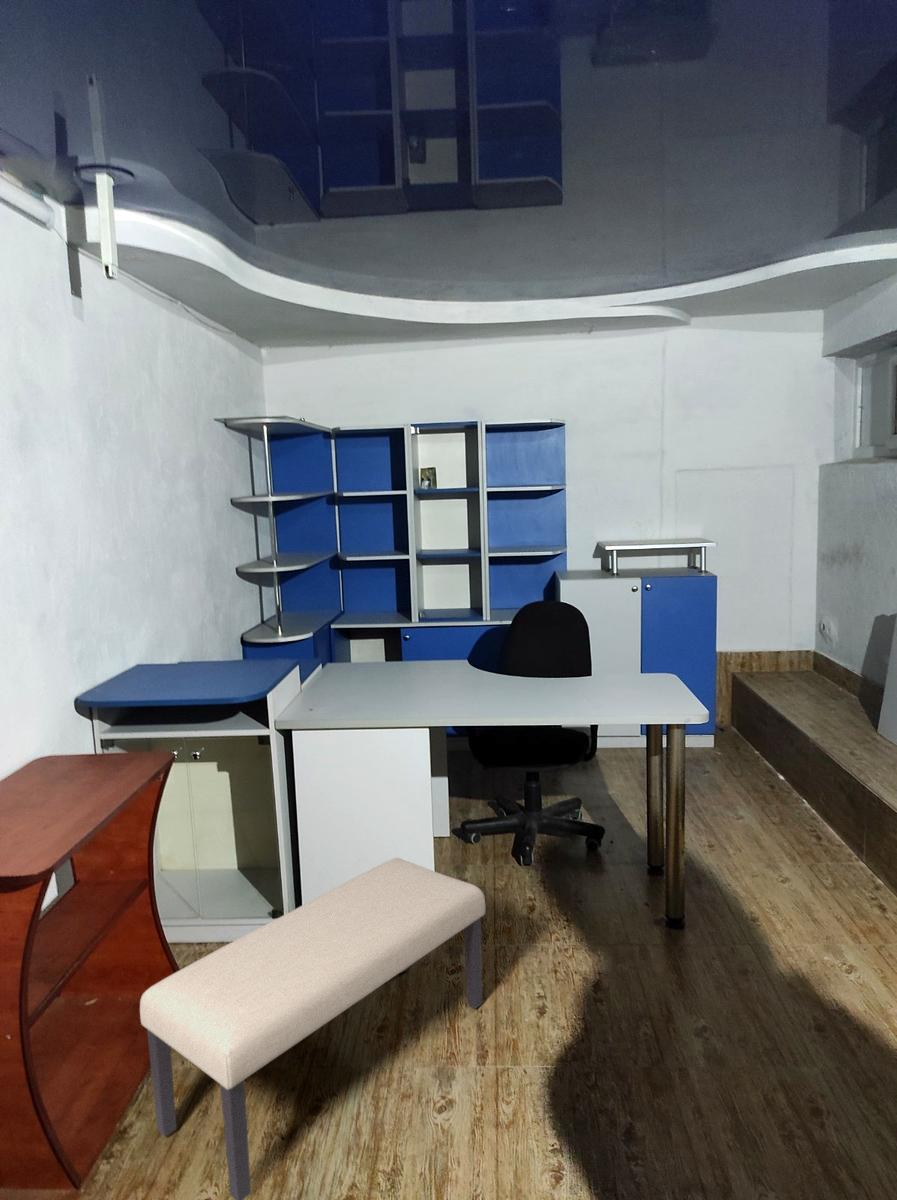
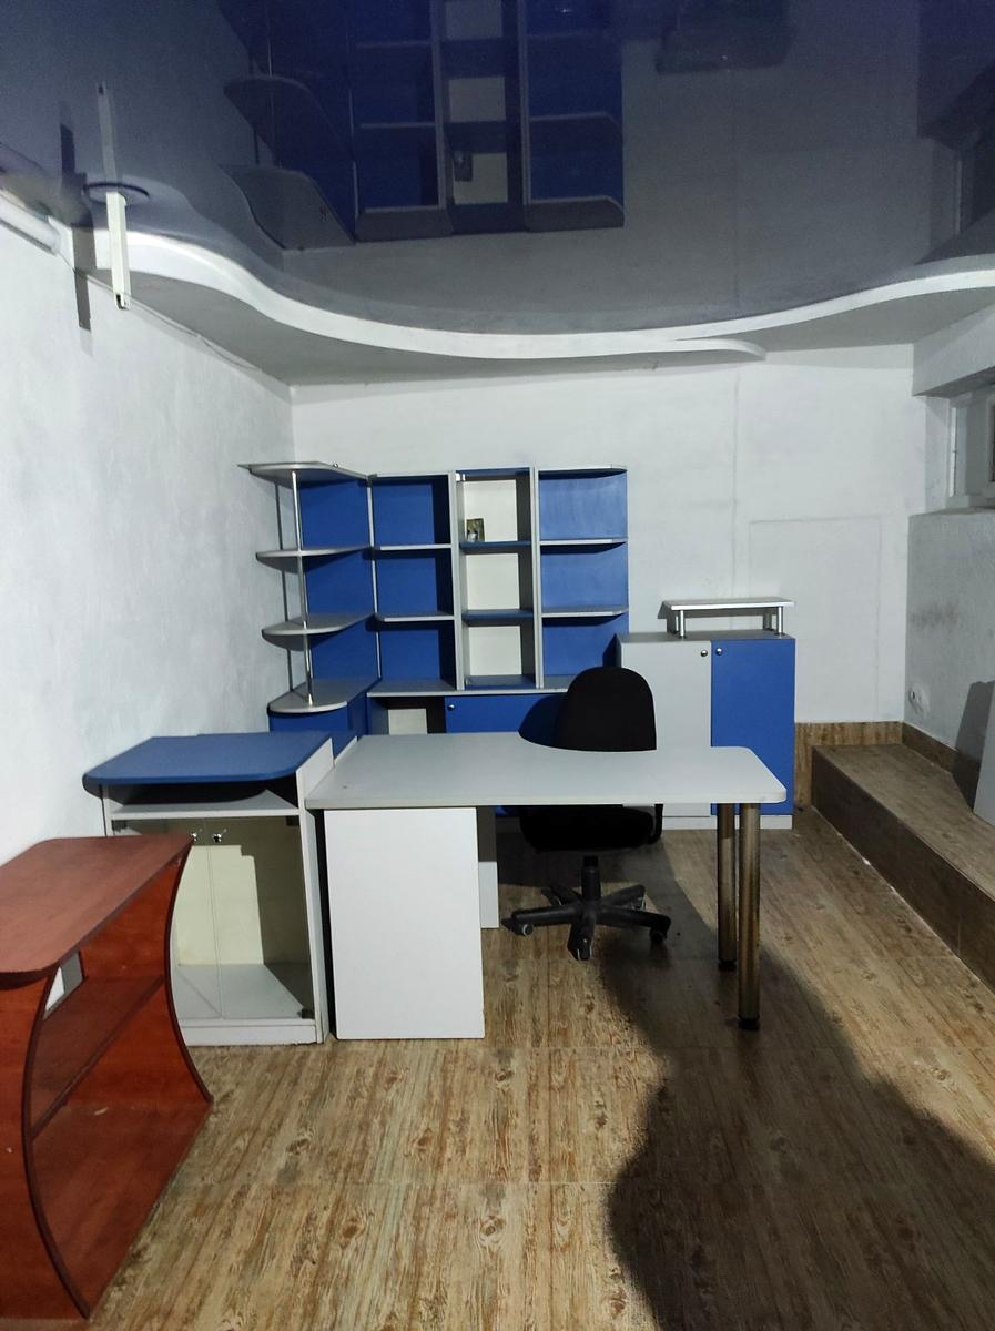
- bench (332, 994)
